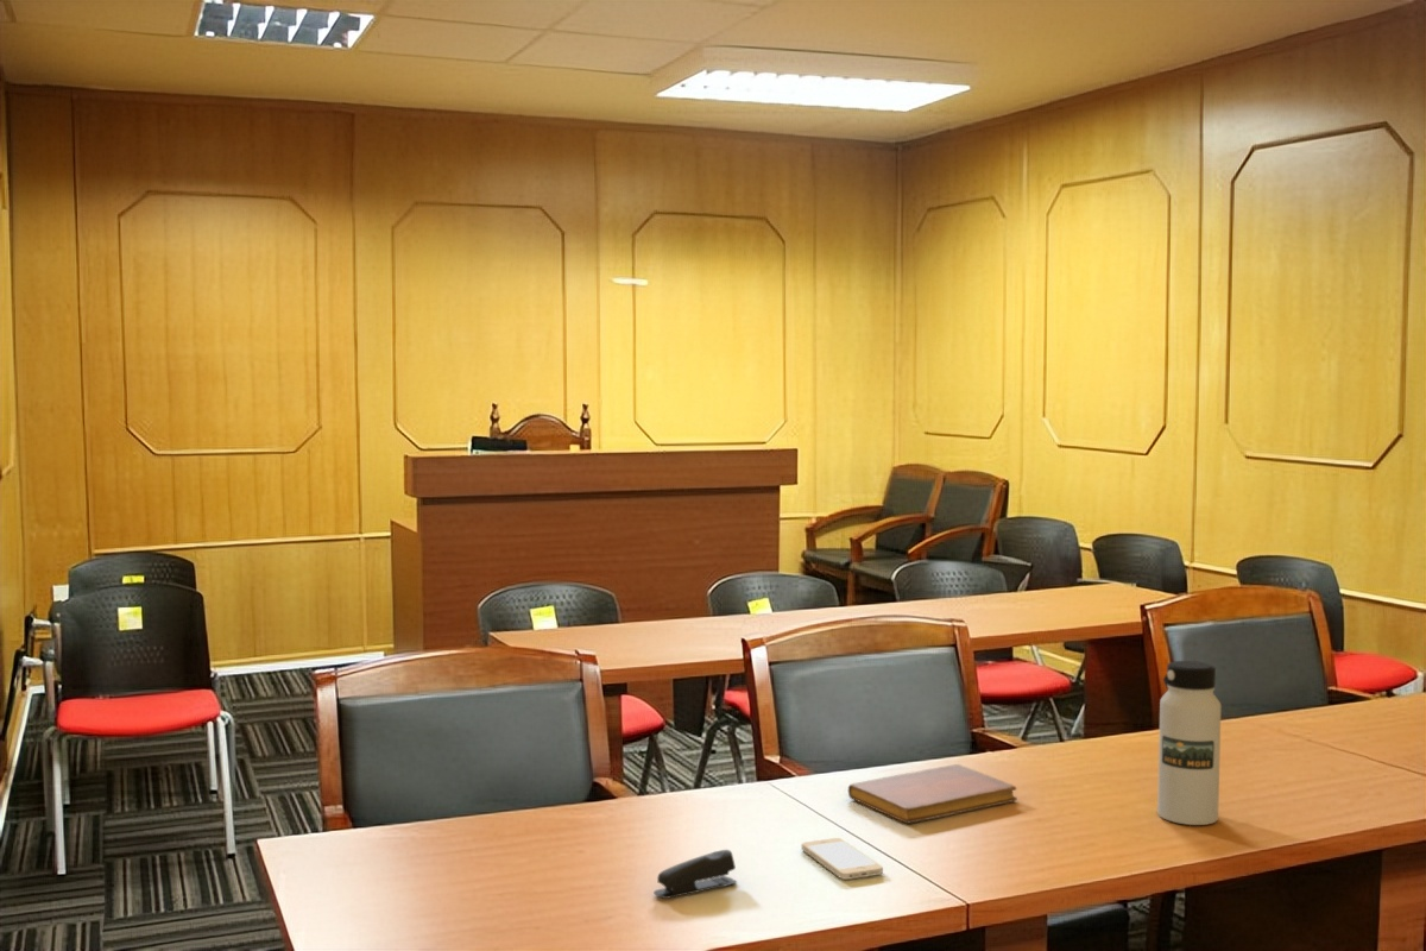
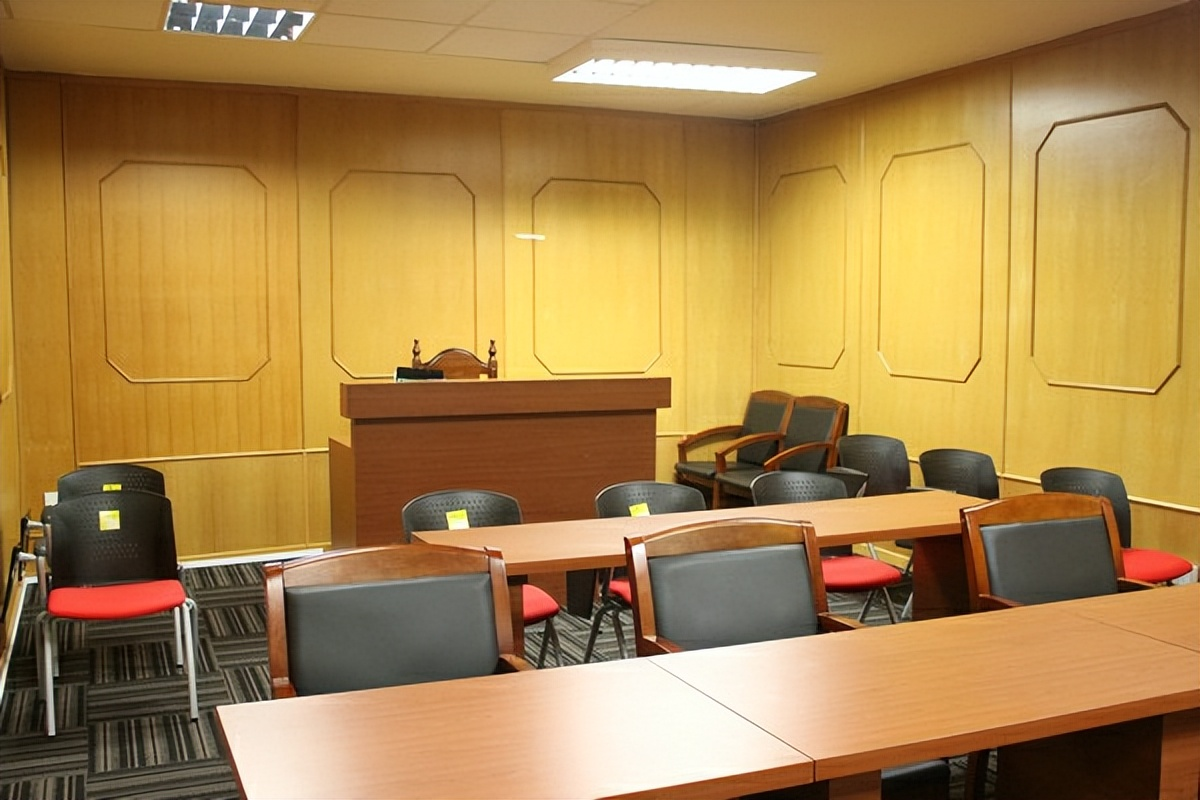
- water bottle (1188, 741)
- notebook (932, 791)
- smartphone (840, 857)
- stapler (695, 873)
